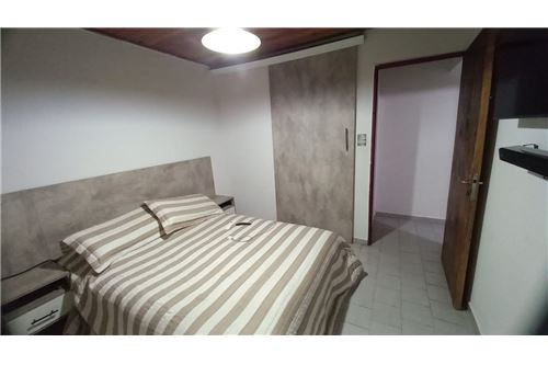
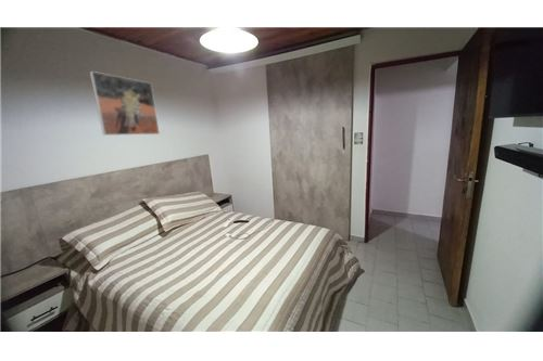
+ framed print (128, 106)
